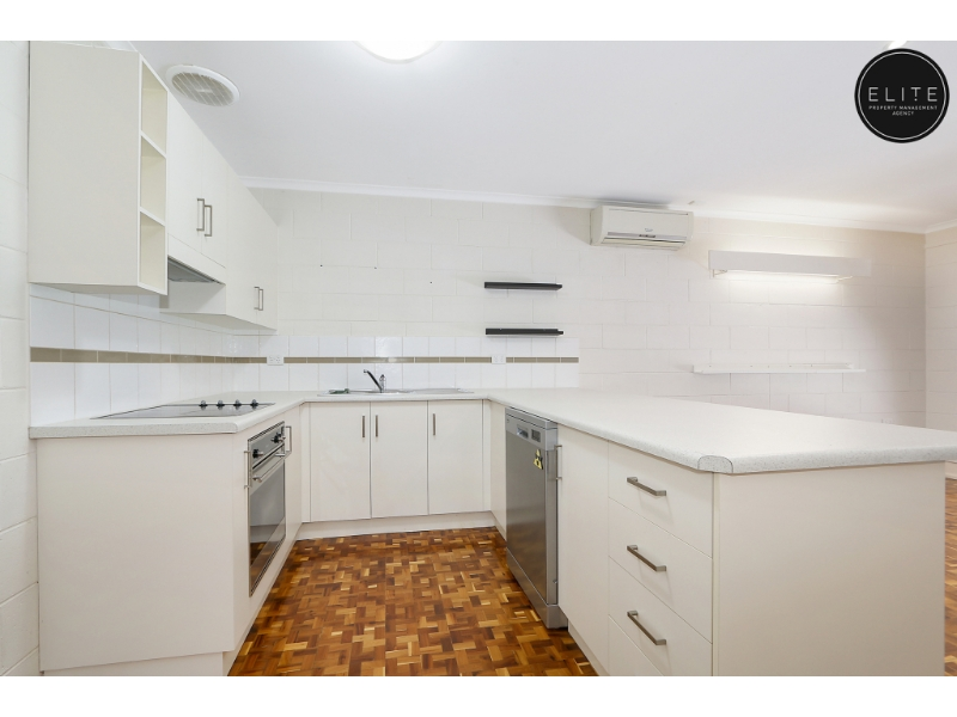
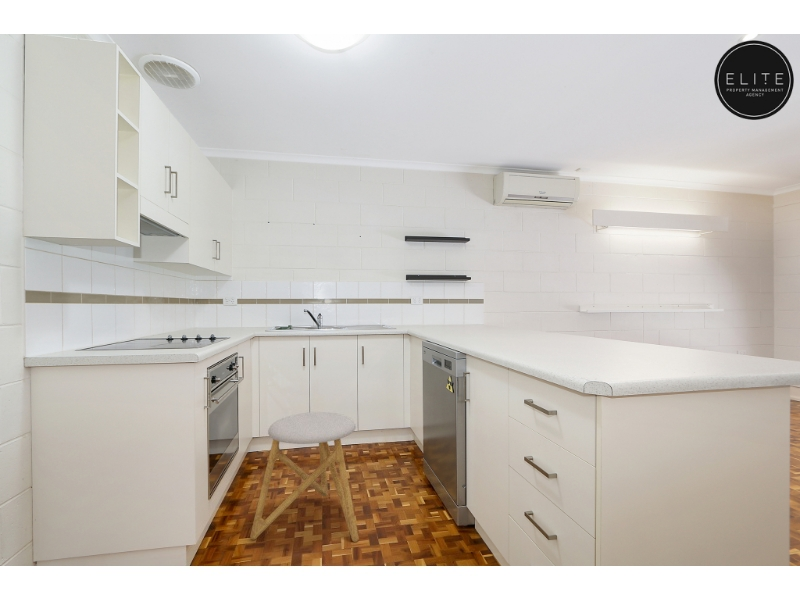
+ stool (304, 474)
